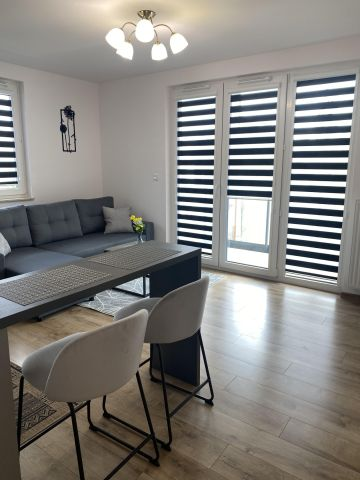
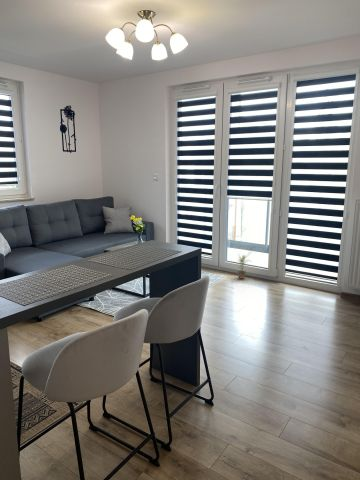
+ potted plant (243, 265)
